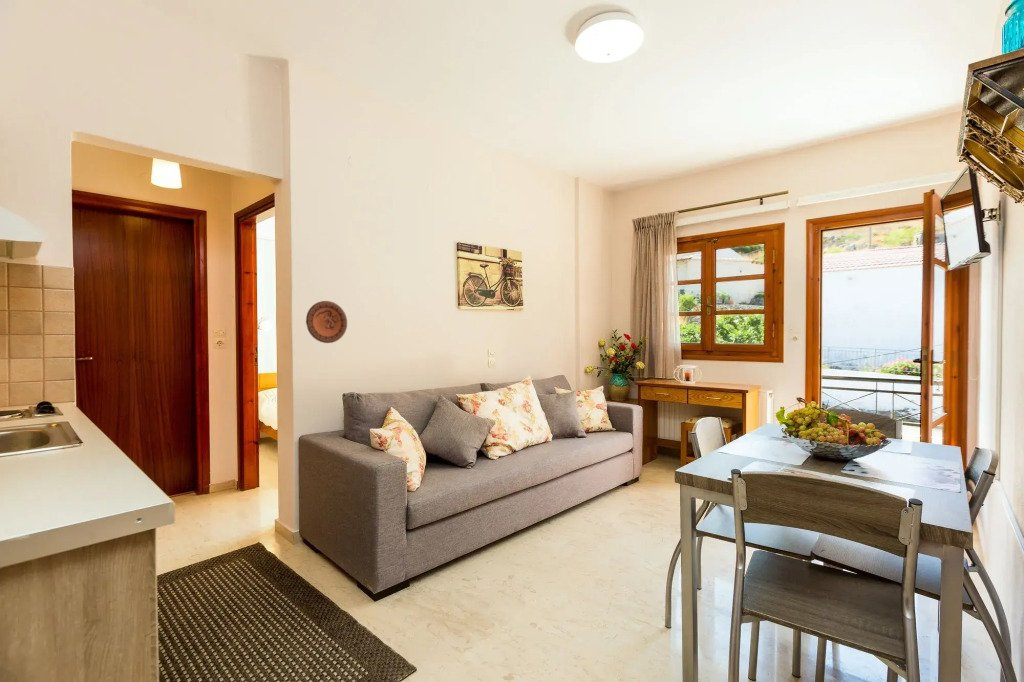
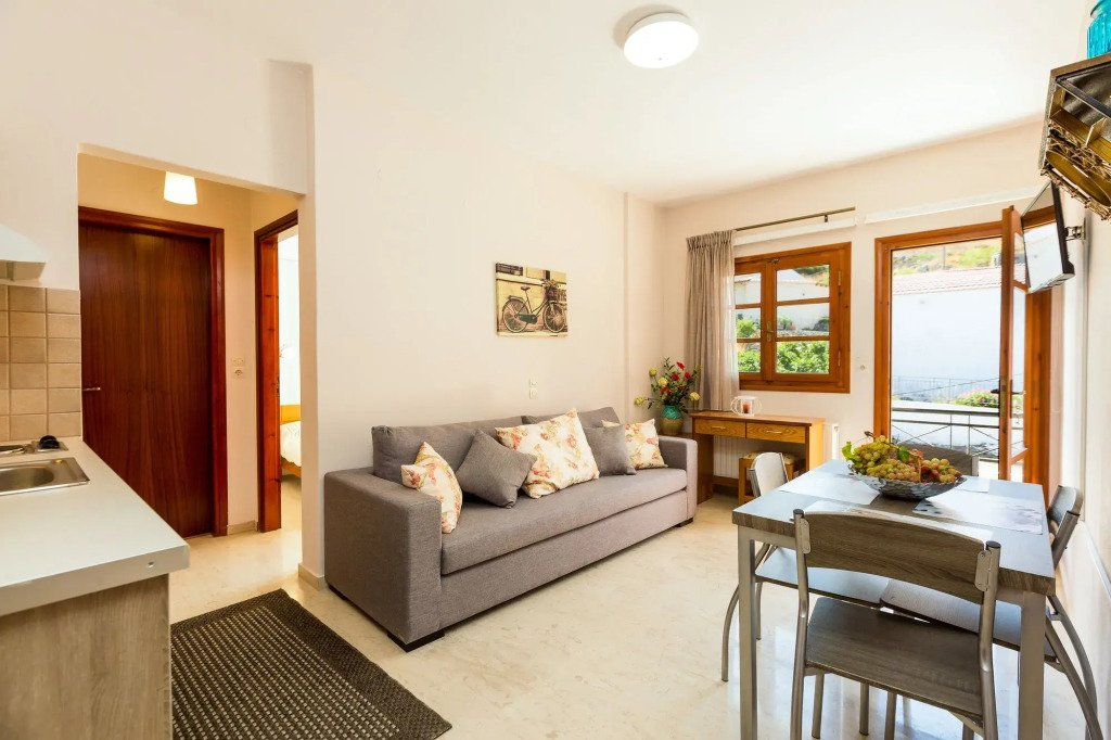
- decorative plate (326, 322)
